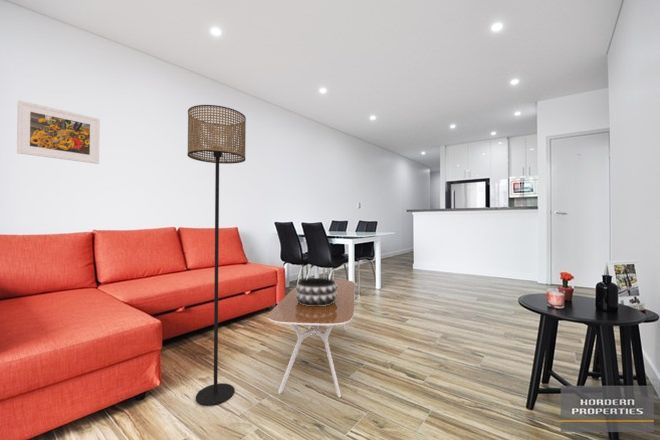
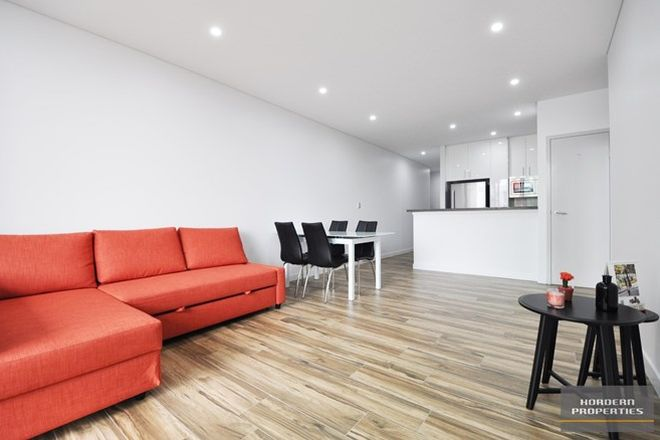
- coffee table (320, 324)
- floor lamp (216, 254)
- decorative bowl (316, 290)
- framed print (61, 134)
